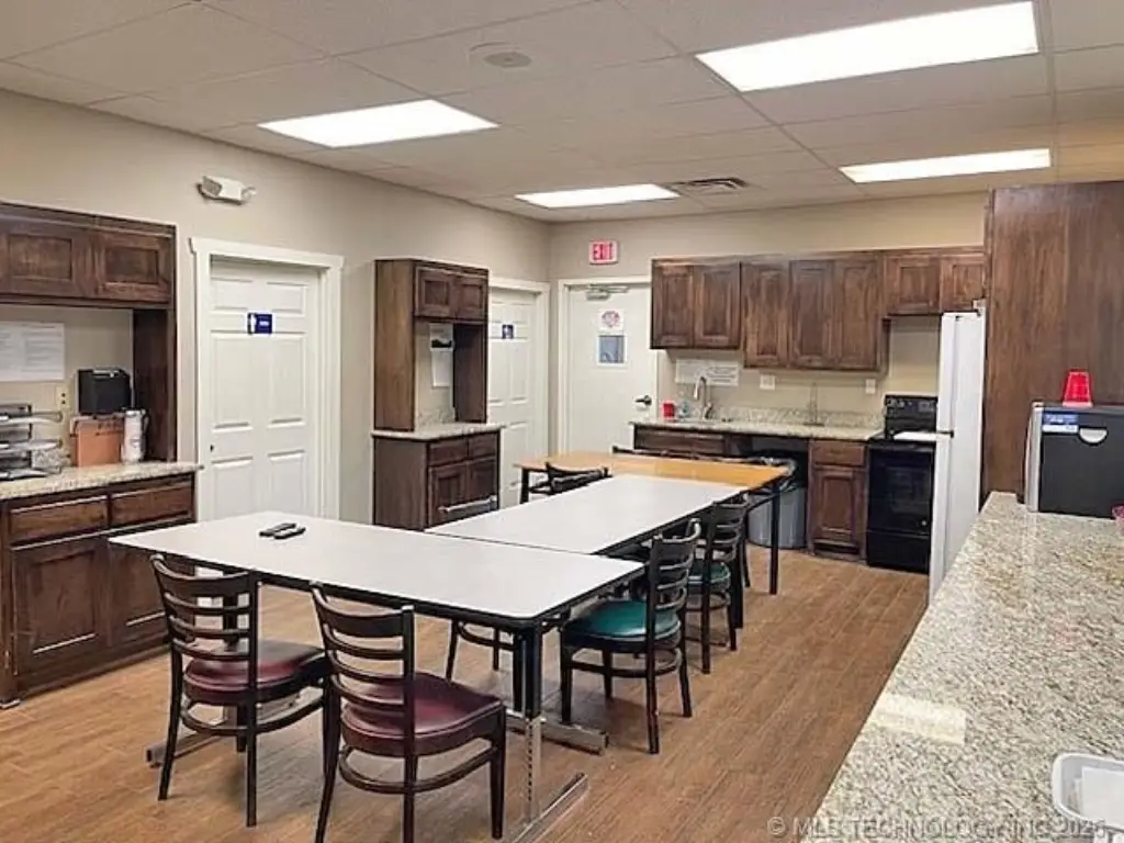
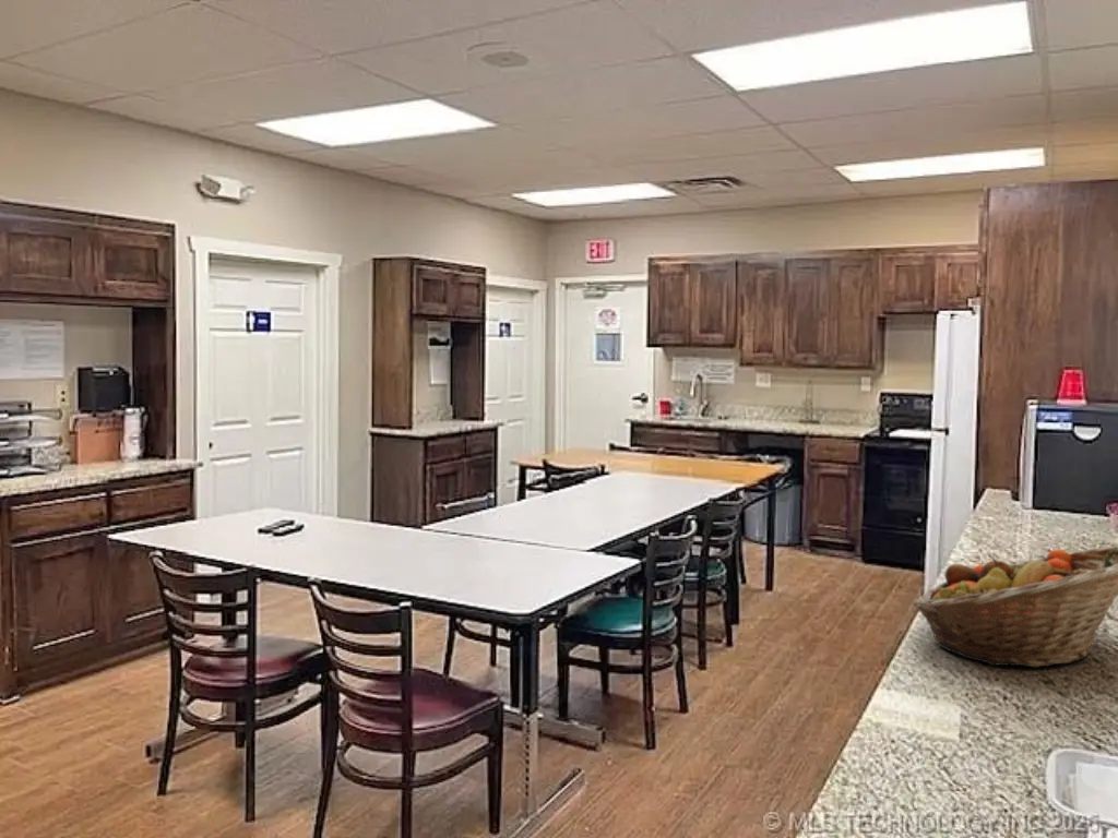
+ fruit basket (1023, 596)
